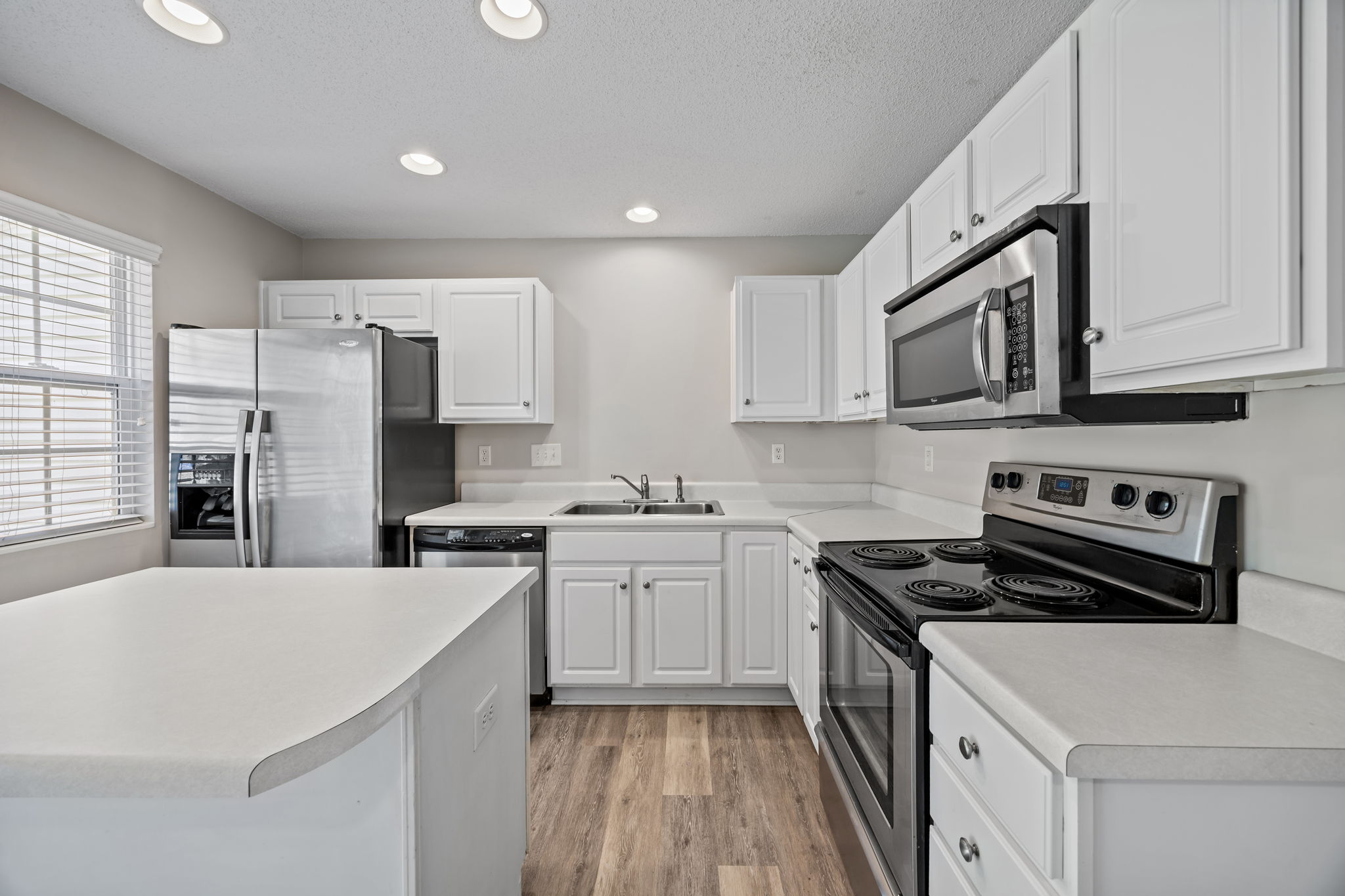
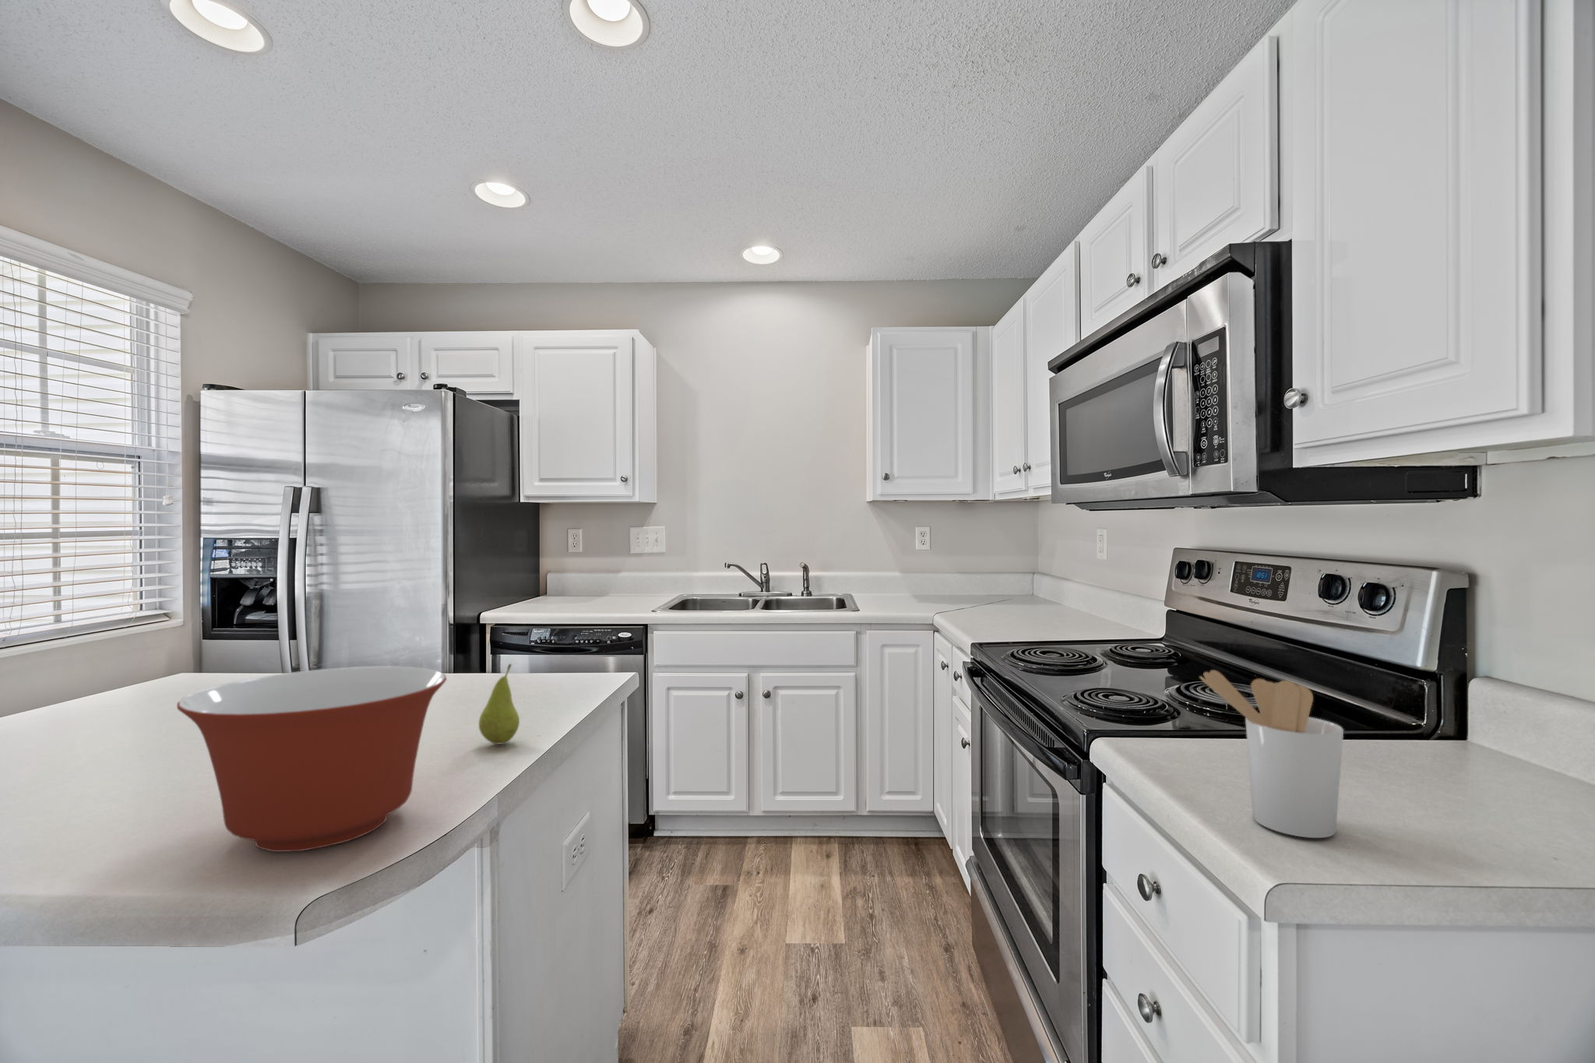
+ fruit (499, 704)
+ utensil holder (1268, 745)
+ mixing bowl (324, 756)
